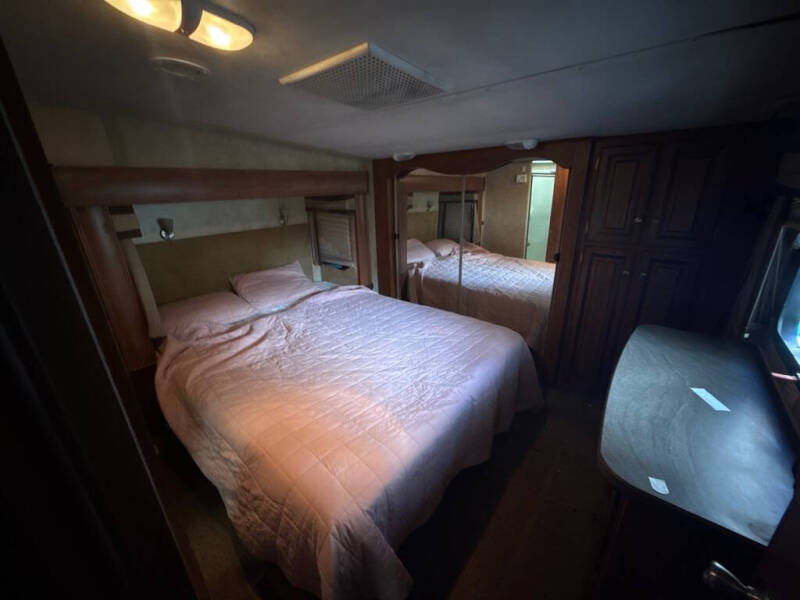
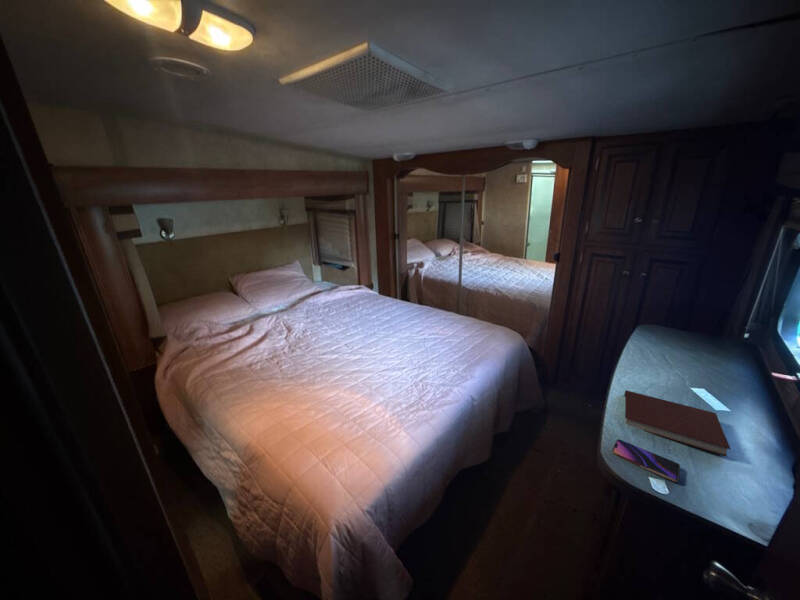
+ smartphone (644, 459)
+ notebook (669, 419)
